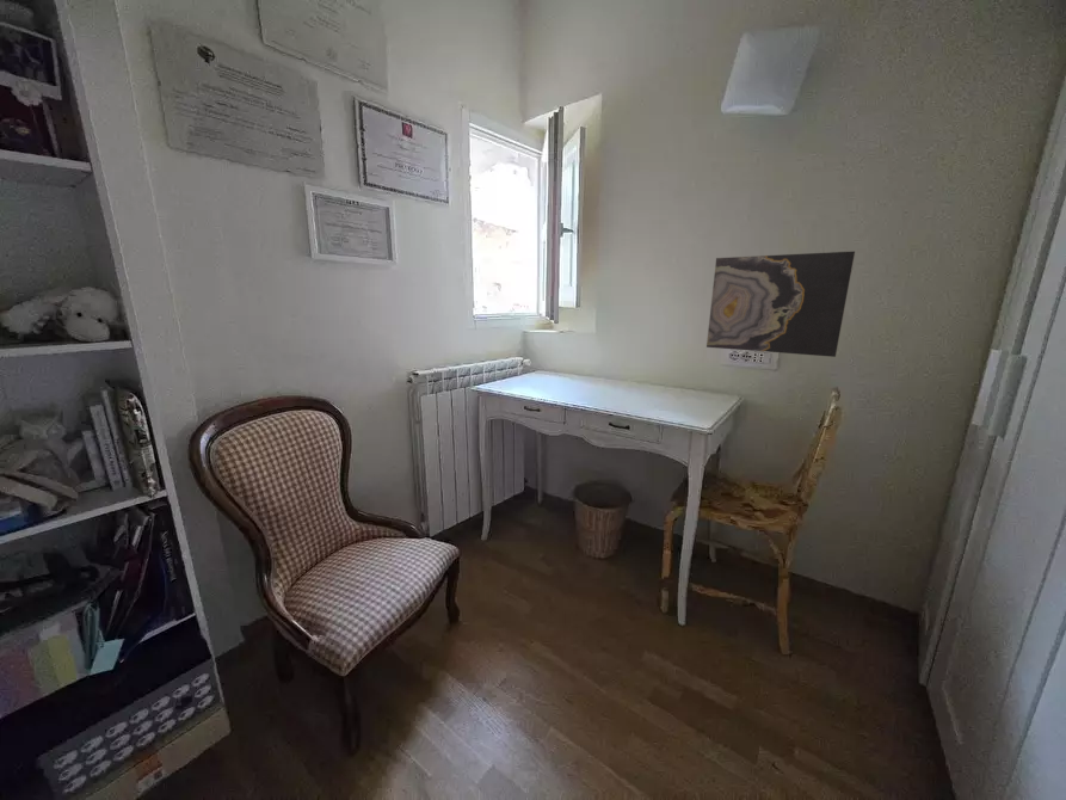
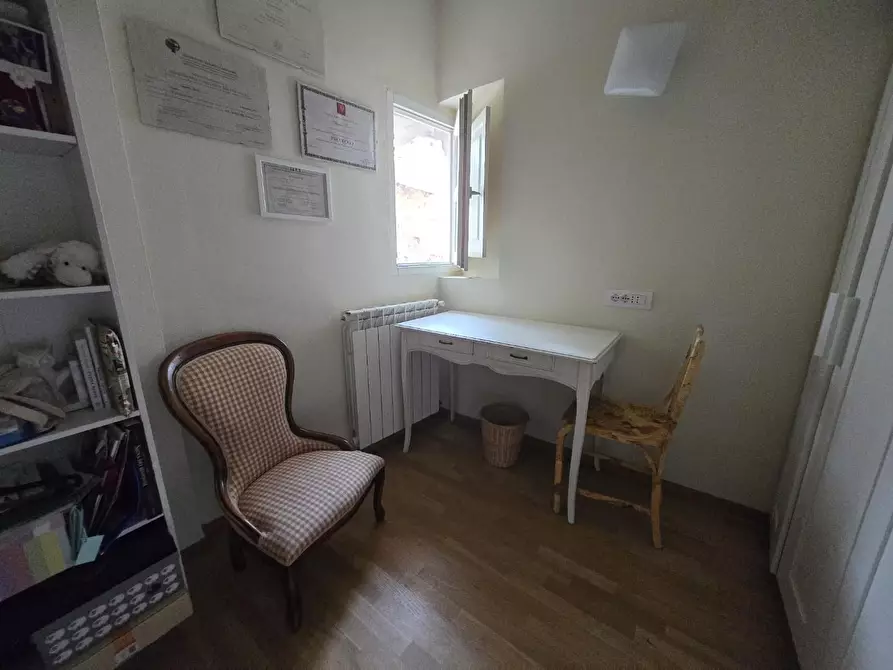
- wall art (772, 304)
